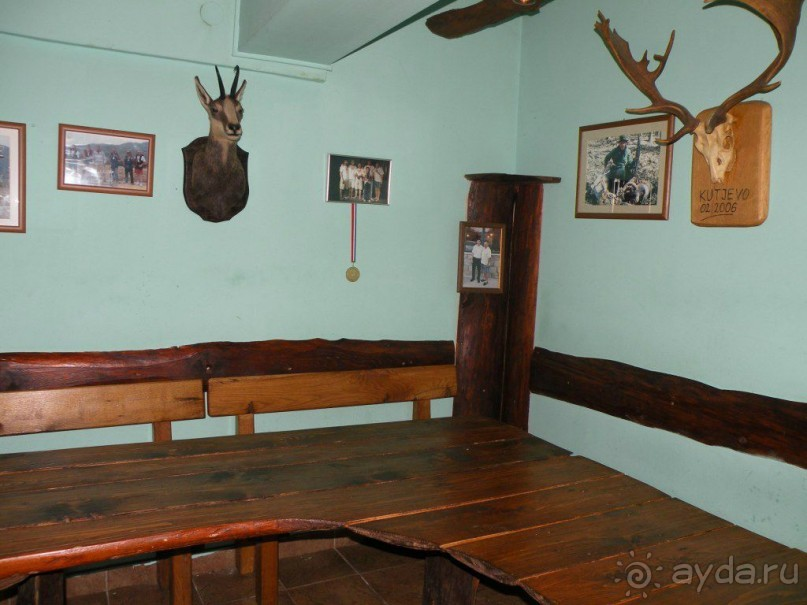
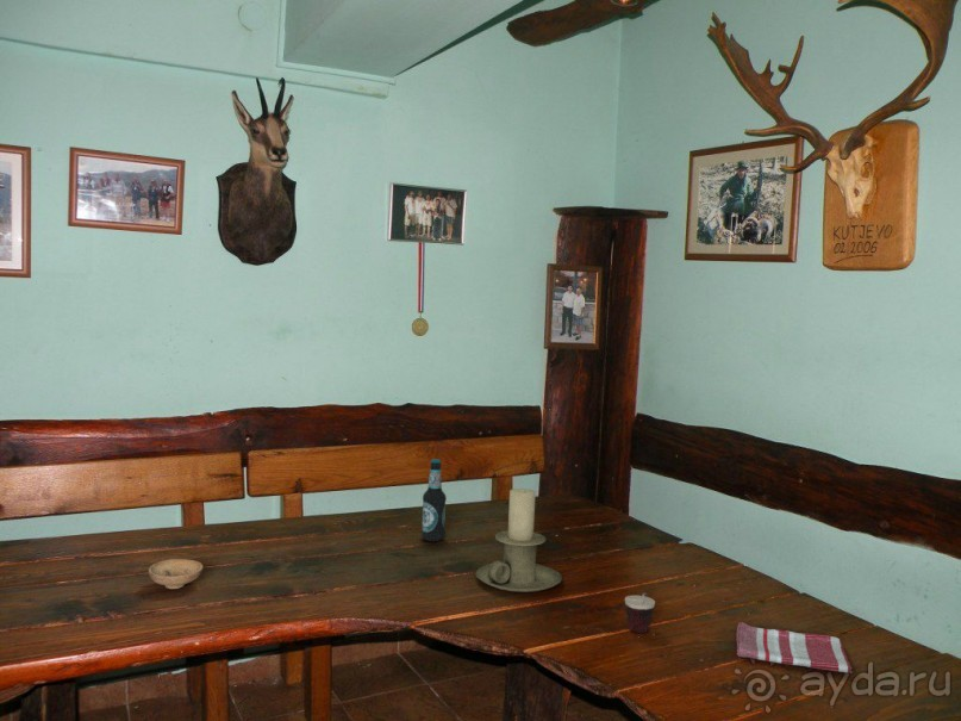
+ dish towel (790, 646)
+ candle holder (520, 535)
+ bottle (433, 499)
+ bowl (175, 576)
+ cup (641, 609)
